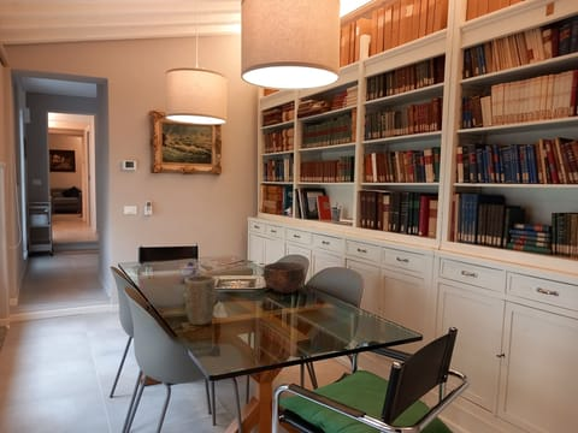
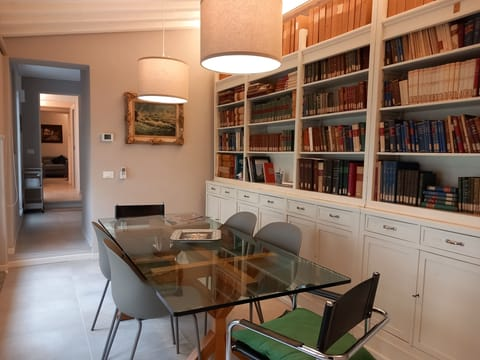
- teapot (190, 272)
- bowl (283, 278)
- plant pot (200, 299)
